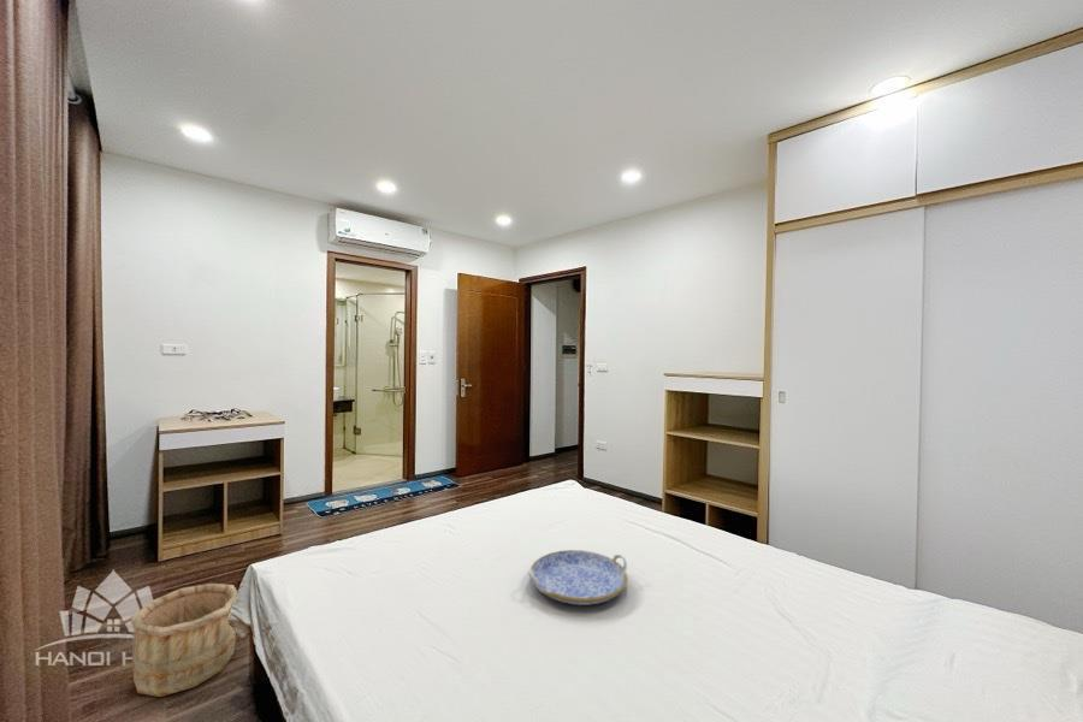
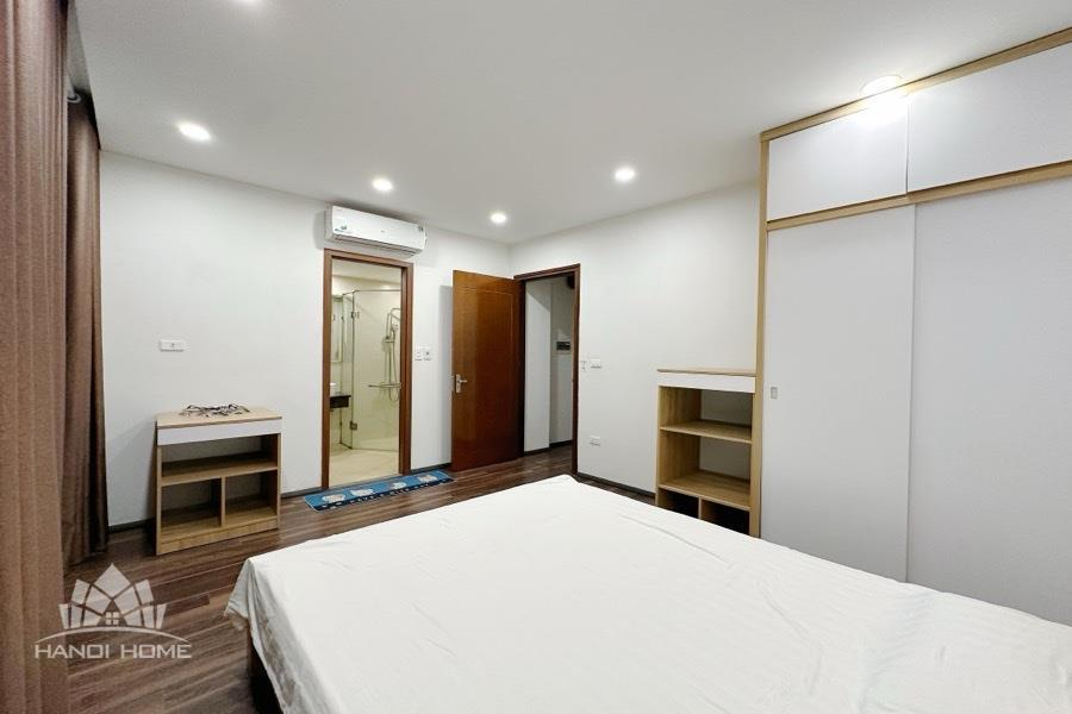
- wooden bucket (188, 634)
- serving tray (578, 574)
